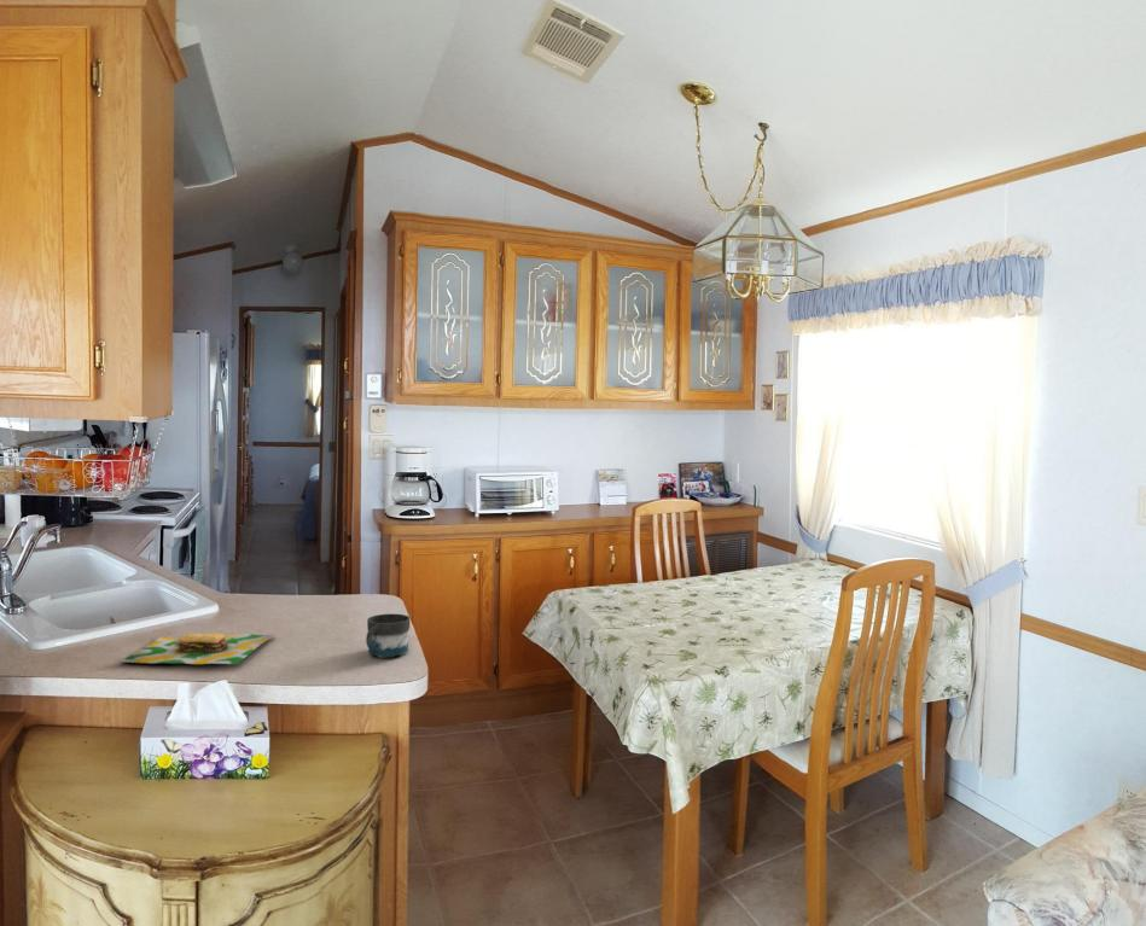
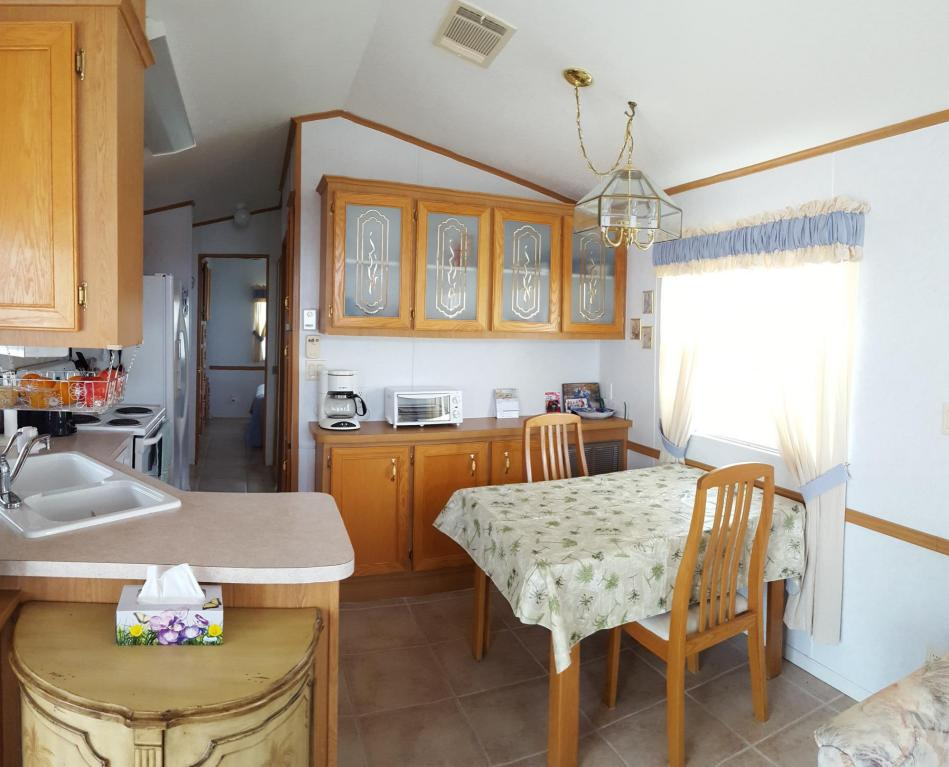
- mug (388, 636)
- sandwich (200, 641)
